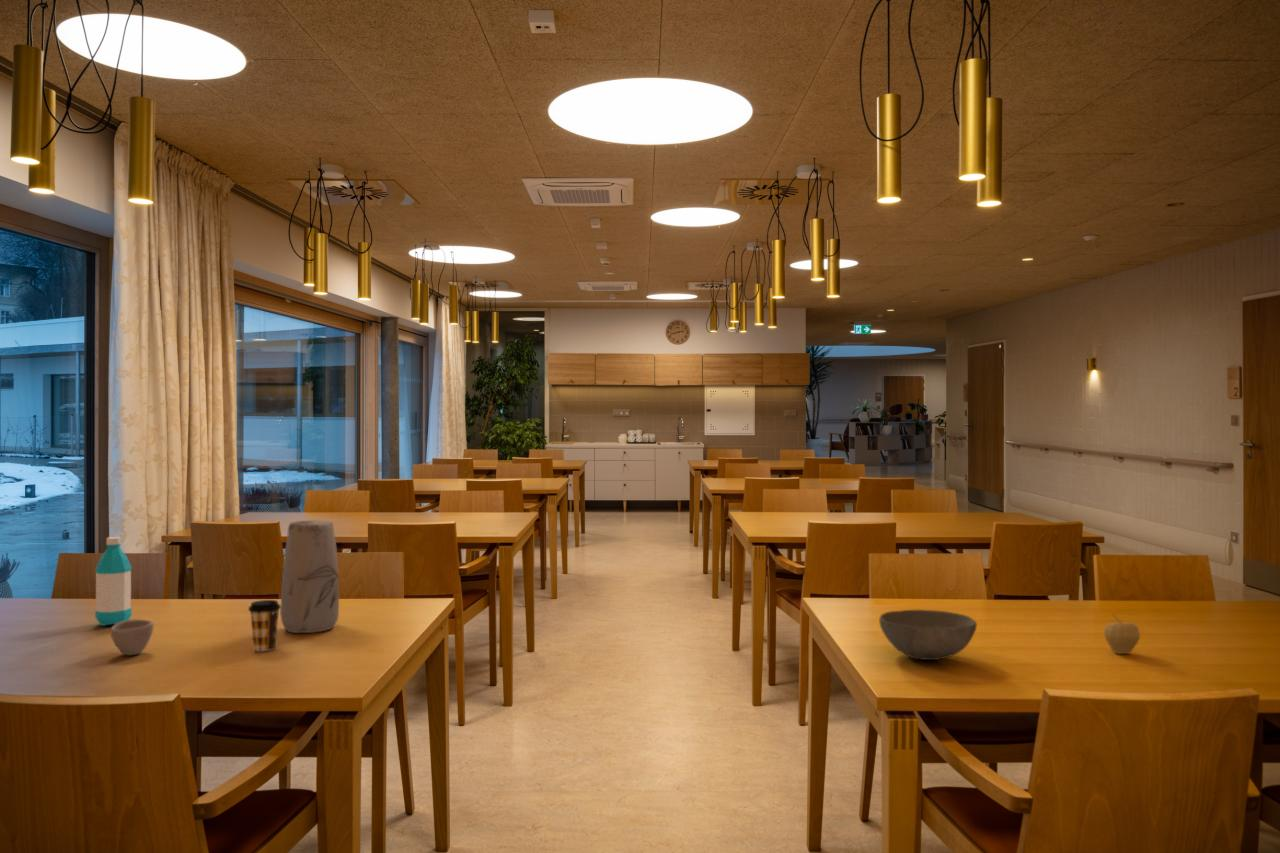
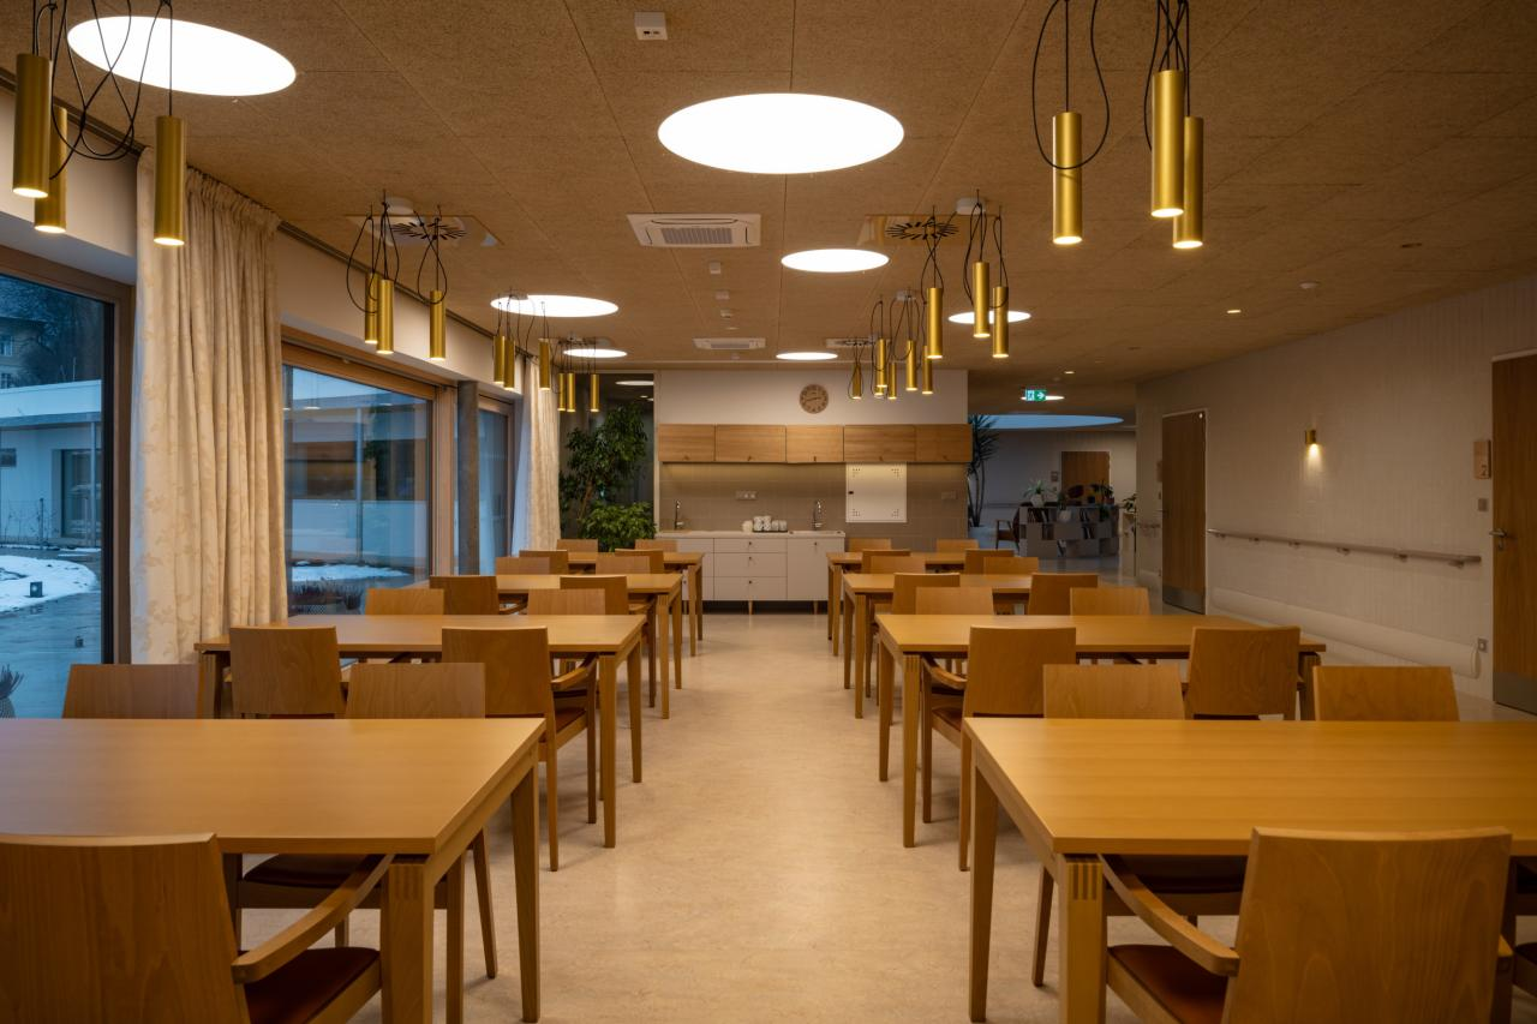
- cup (130, 637)
- vase (310, 575)
- coffee cup (264, 625)
- water bottle (113, 580)
- bowl (926, 637)
- fruit (1122, 633)
